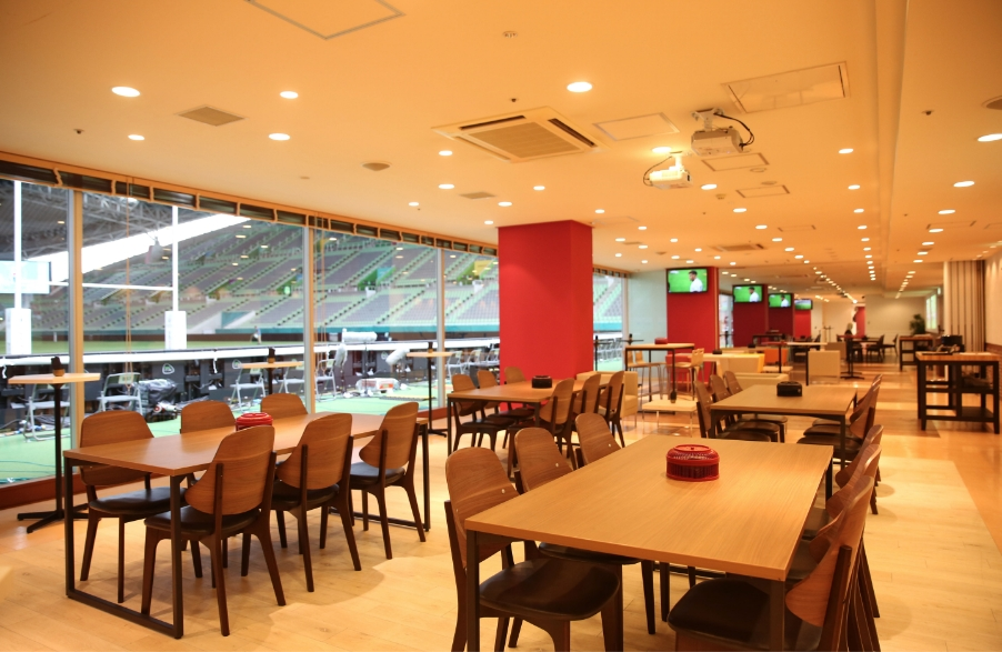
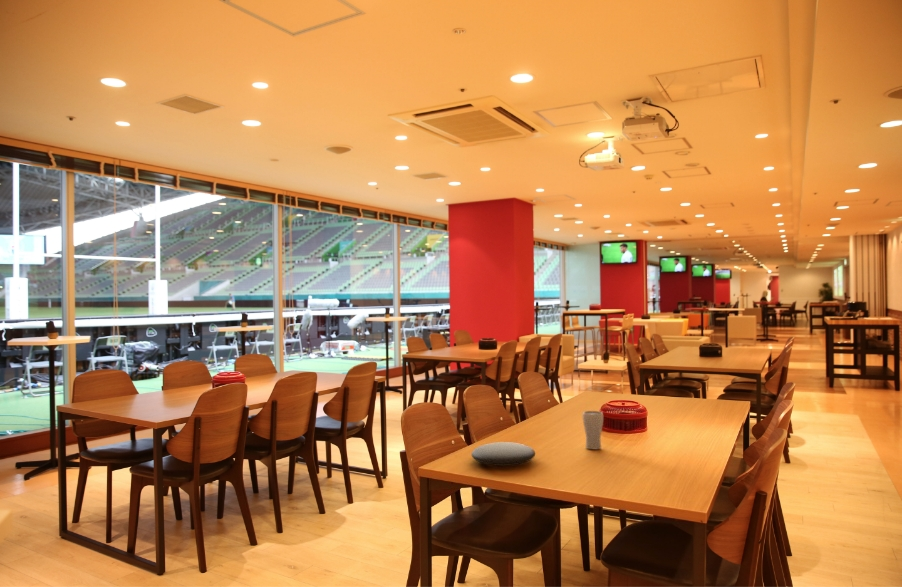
+ drinking glass (593, 430)
+ plate (503, 453)
